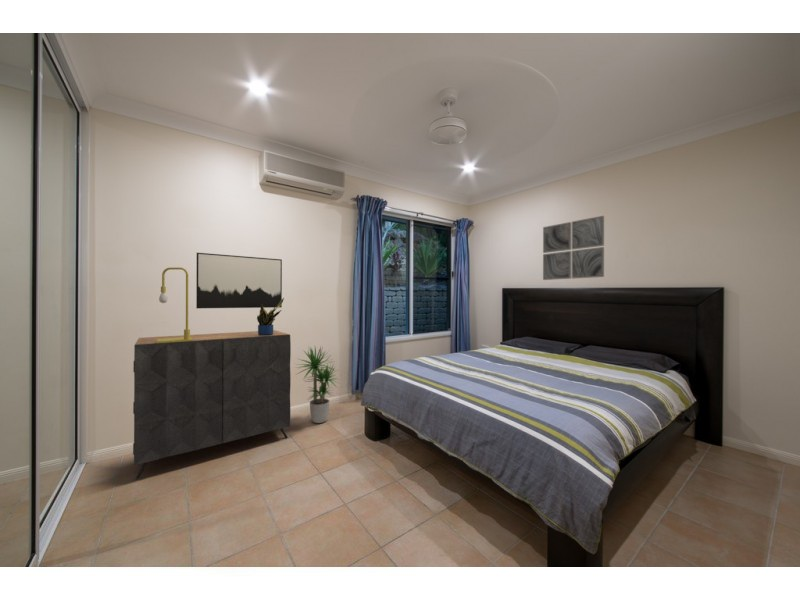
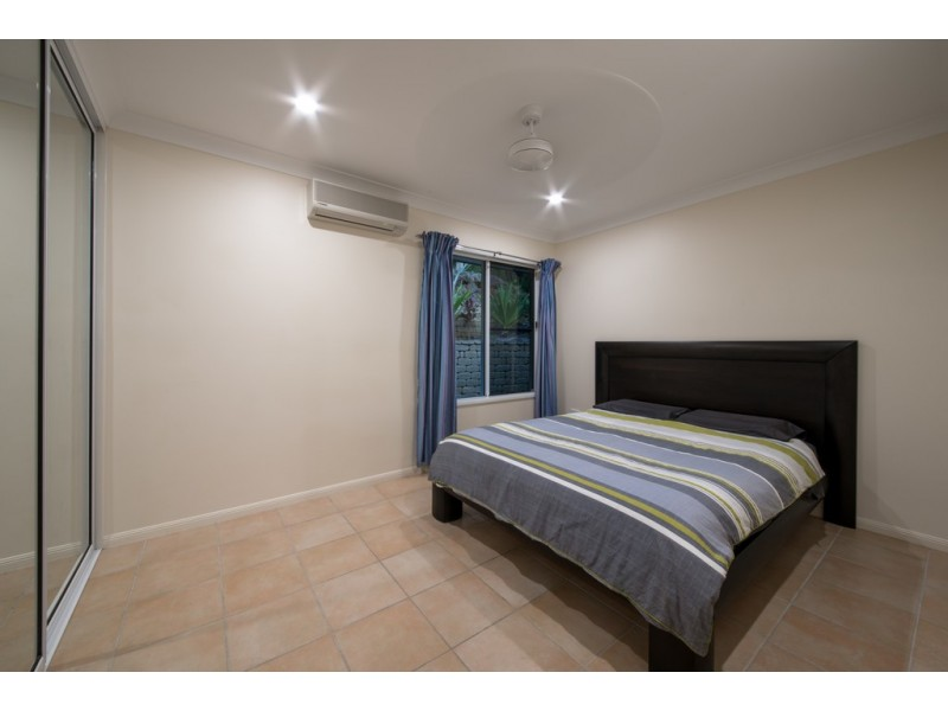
- table lamp (166, 301)
- potted plant (270, 315)
- wall art (242, 282)
- potted plant (319, 383)
- dresser (218, 391)
- wall art (570, 249)
